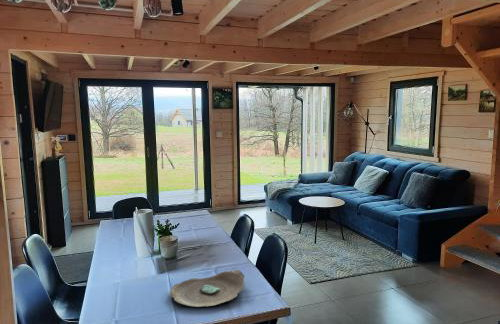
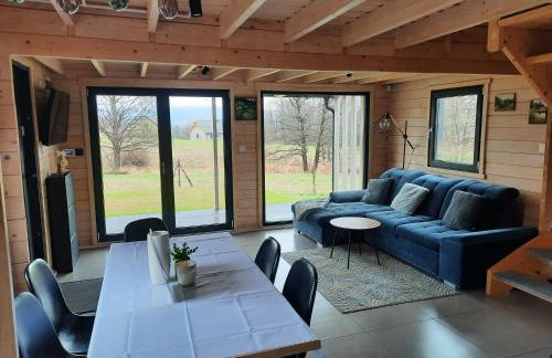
- decorative bowl (209, 286)
